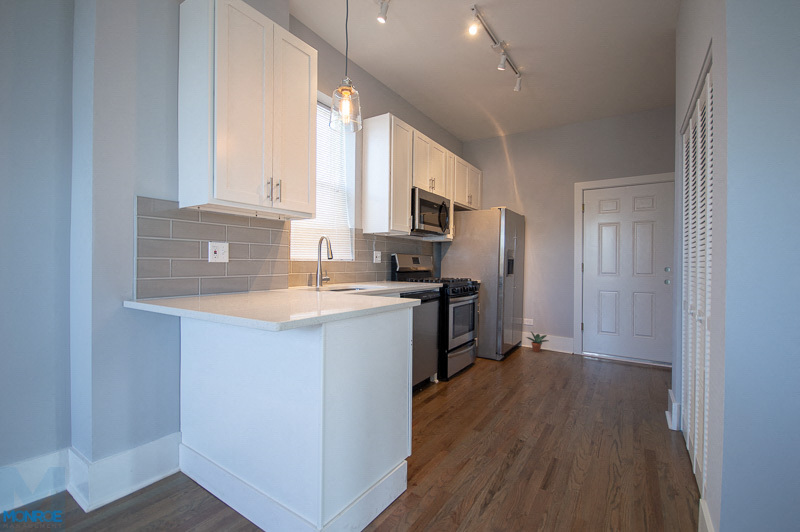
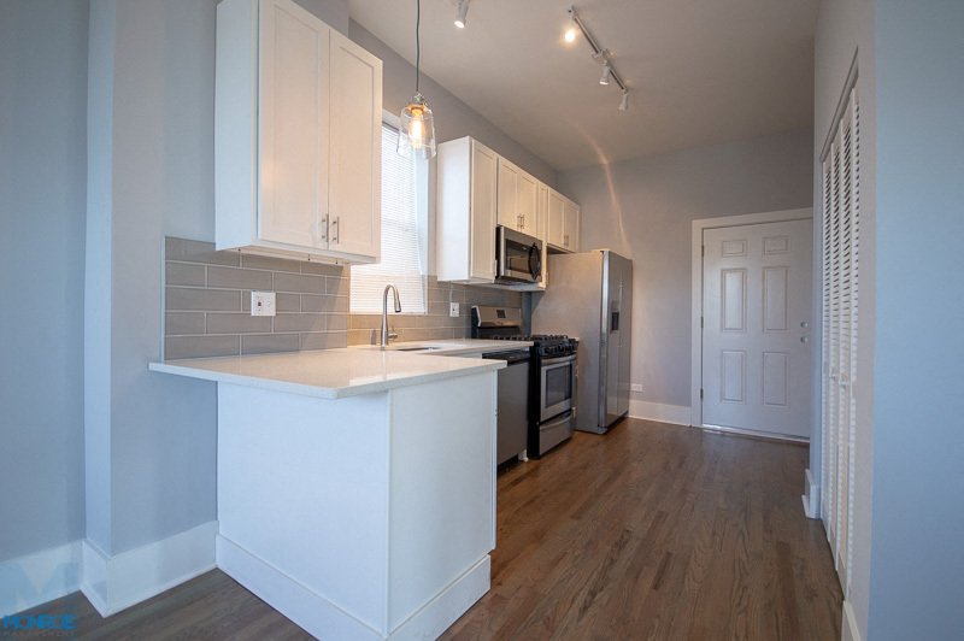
- potted plant (536, 341)
